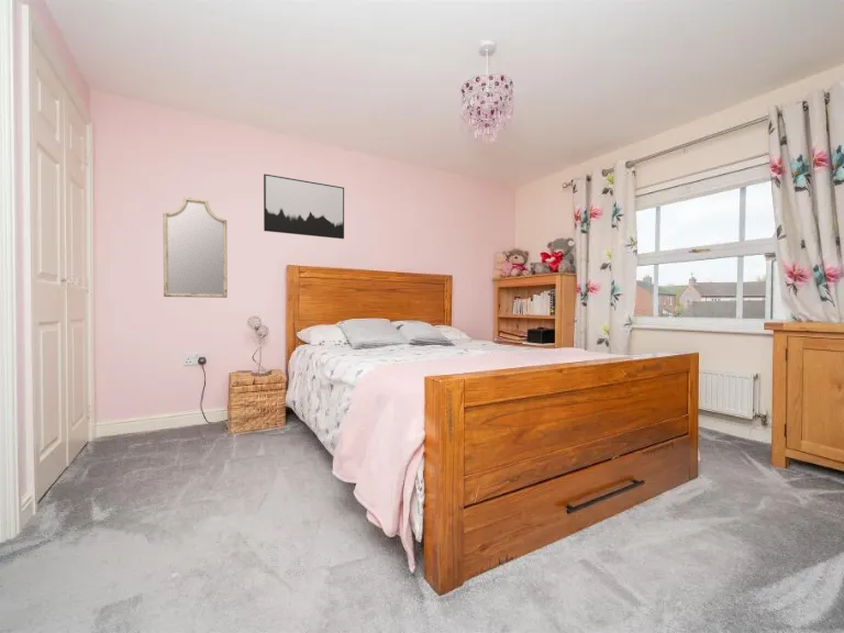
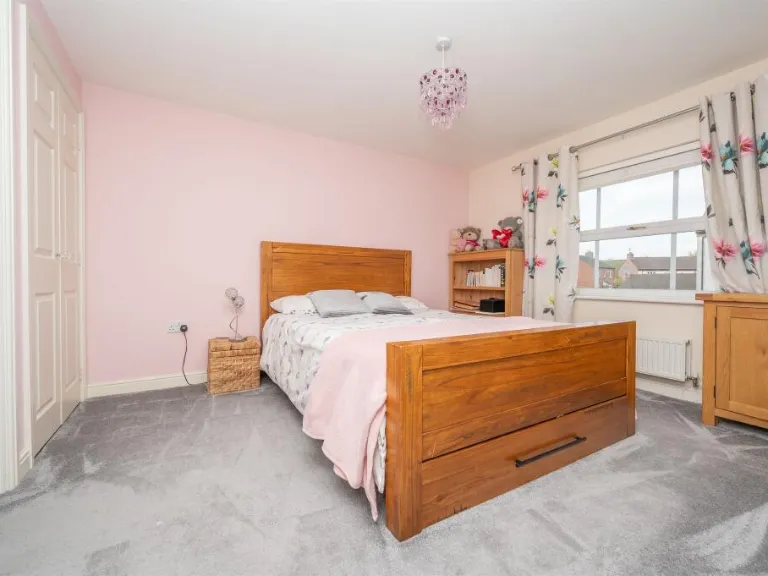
- wall art (306, 208)
- home mirror (196, 247)
